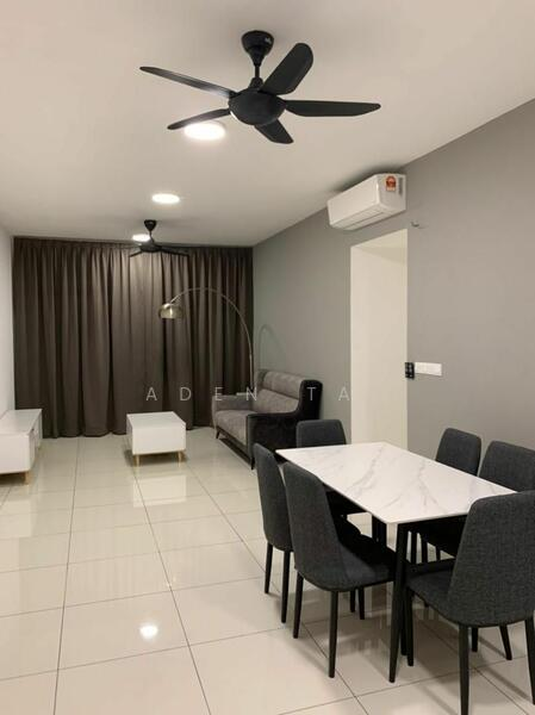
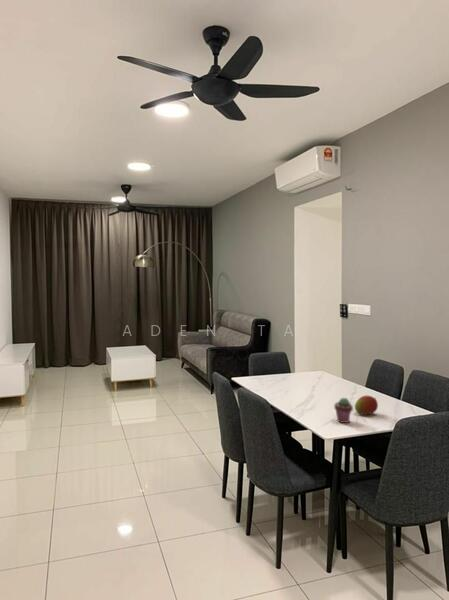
+ potted succulent (343, 409)
+ fruit (366, 404)
